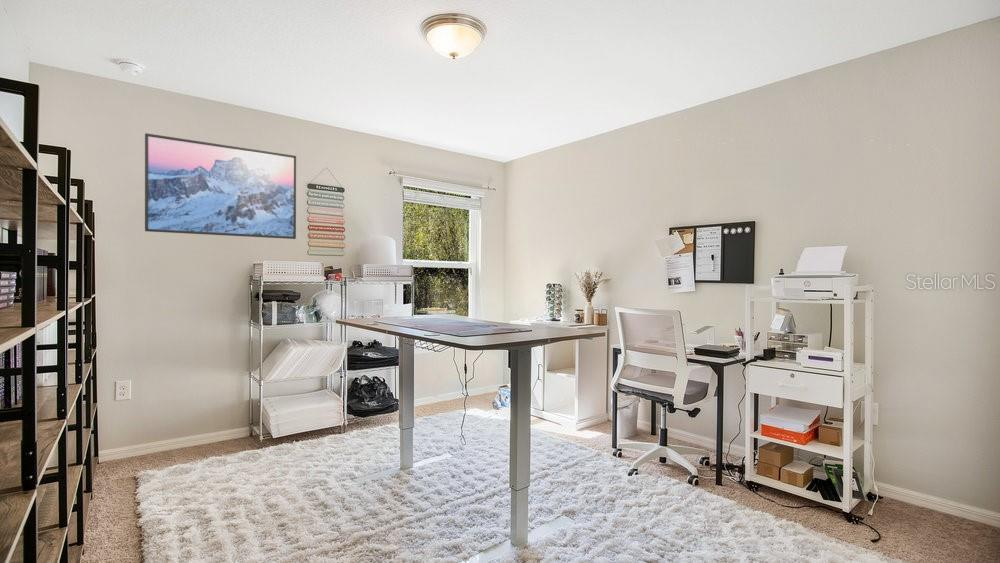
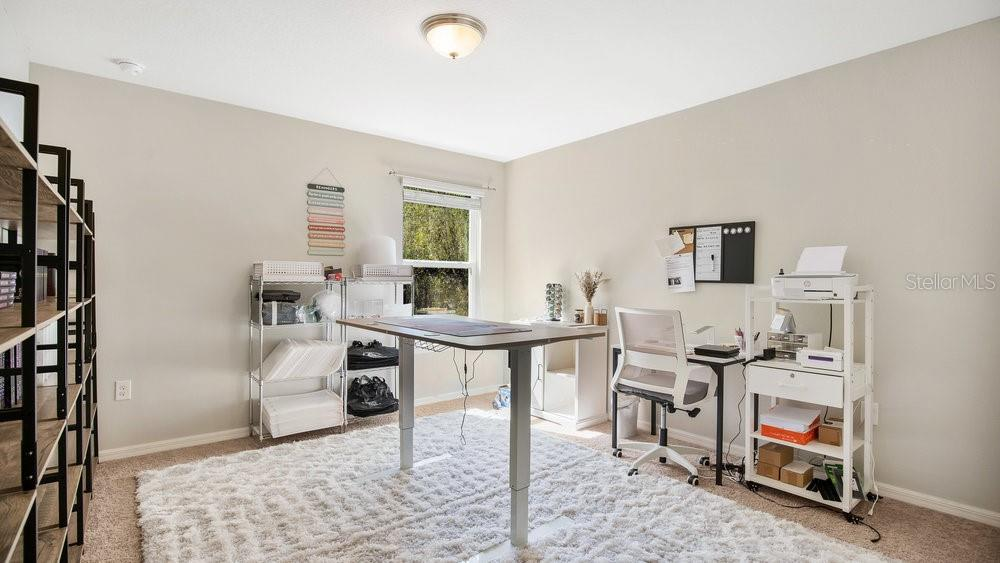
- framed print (226, 190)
